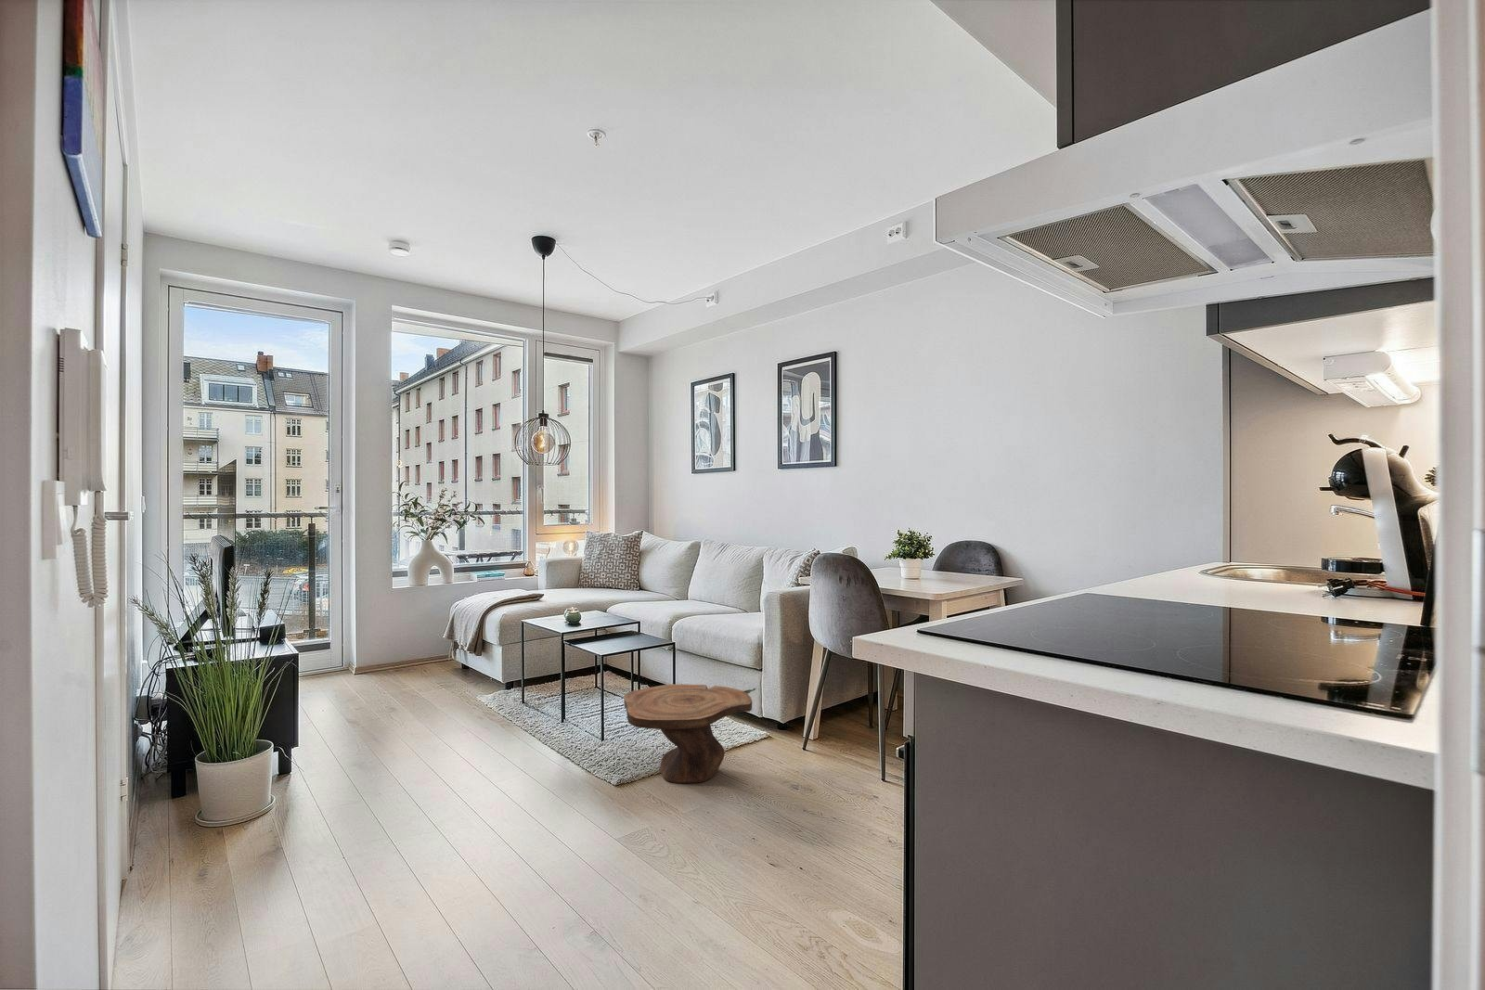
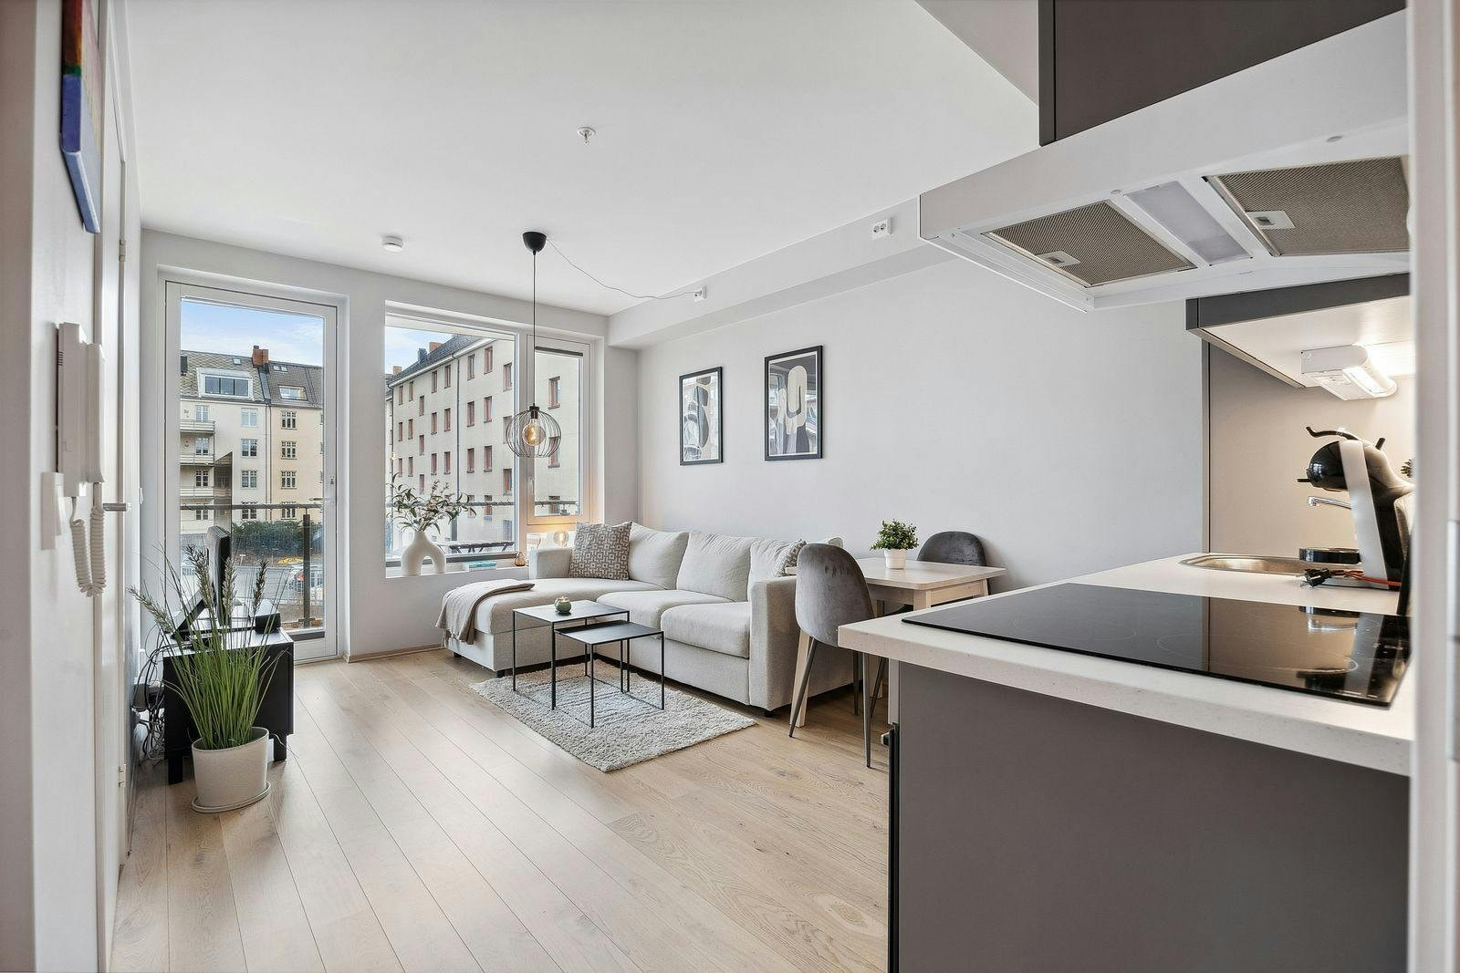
- side table (693, 731)
